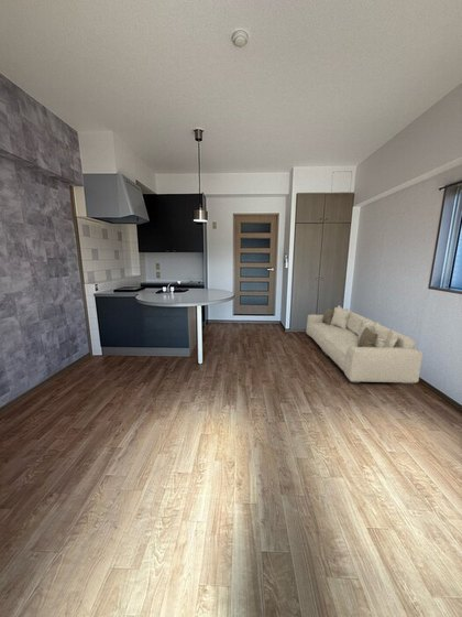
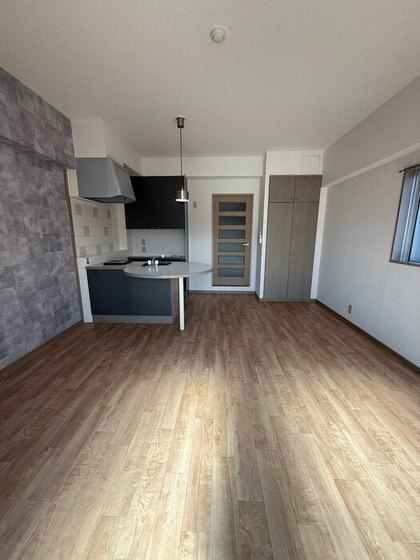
- sofa (350, 334)
